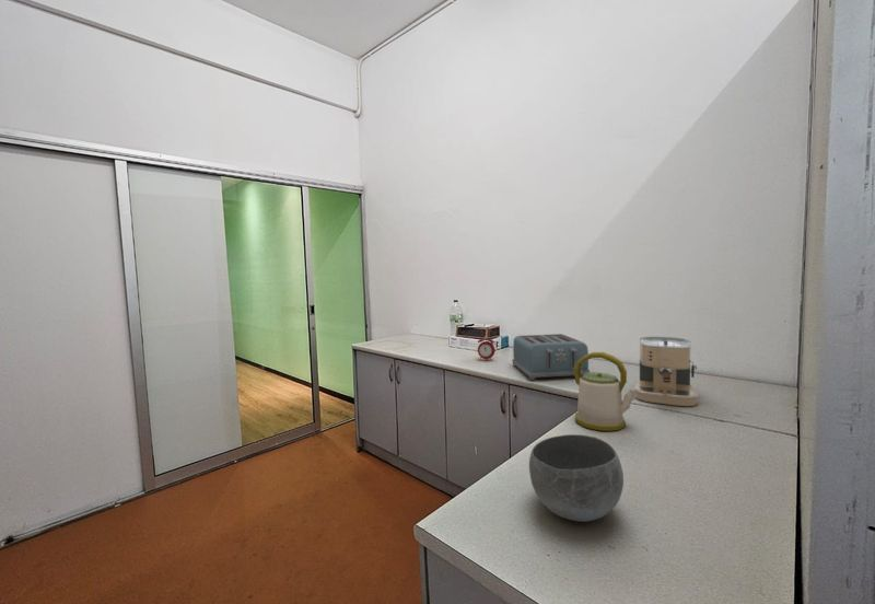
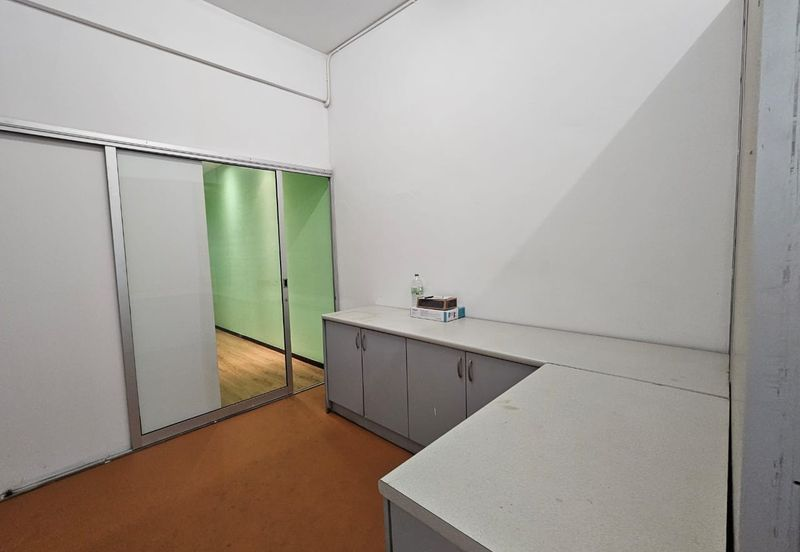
- alarm clock (486, 347)
- bowl (574, 478)
- kettle (604, 387)
- toaster (549, 355)
- coffee maker (664, 368)
